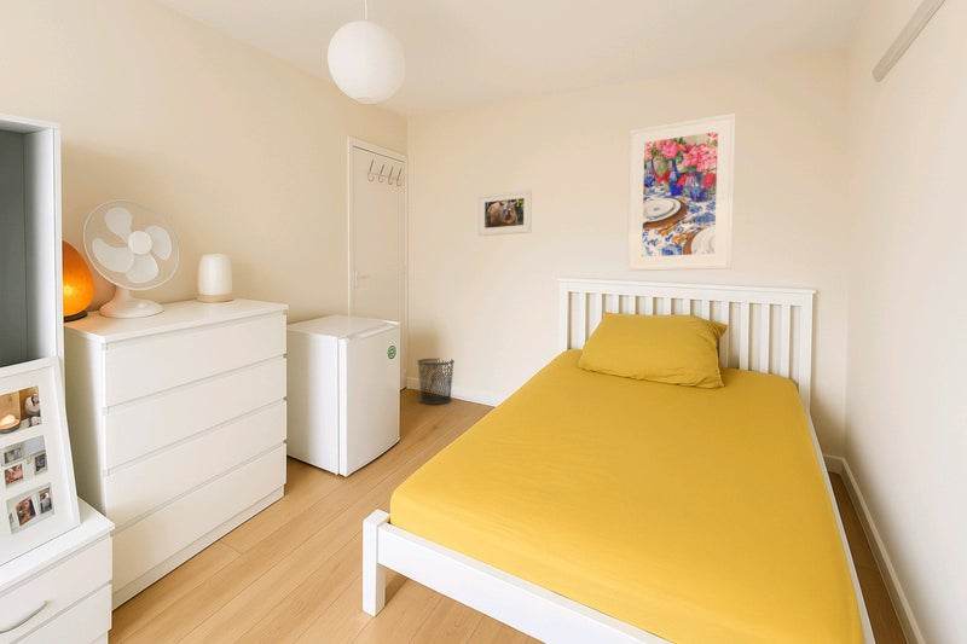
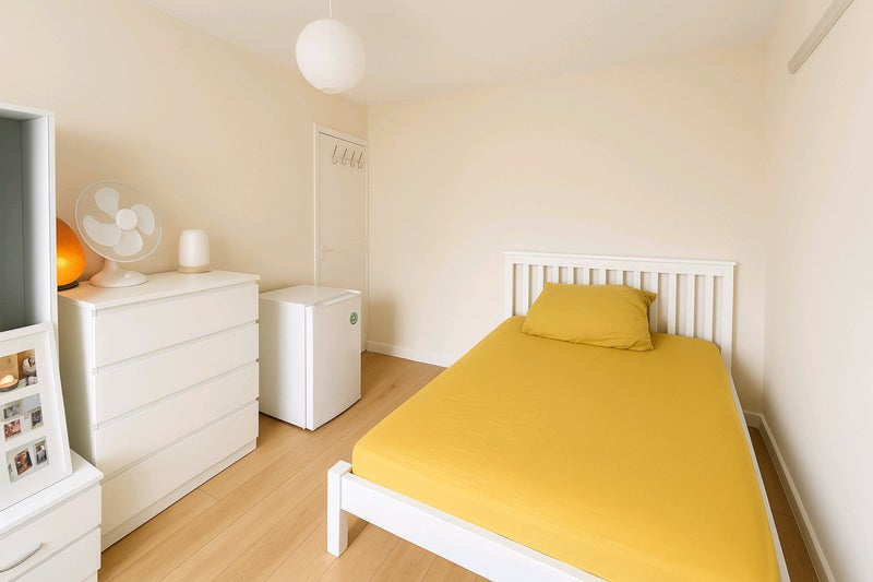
- waste bin (435, 381)
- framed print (678, 196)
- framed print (504, 213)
